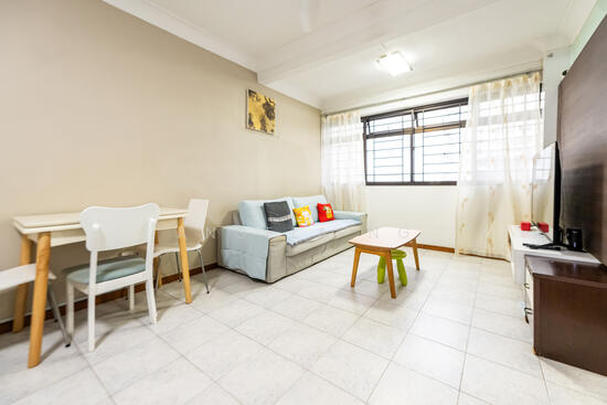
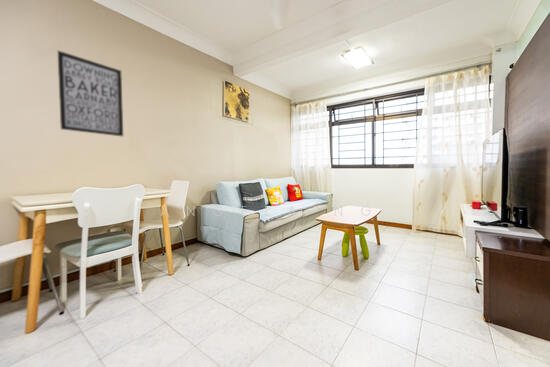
+ wall art (93, 97)
